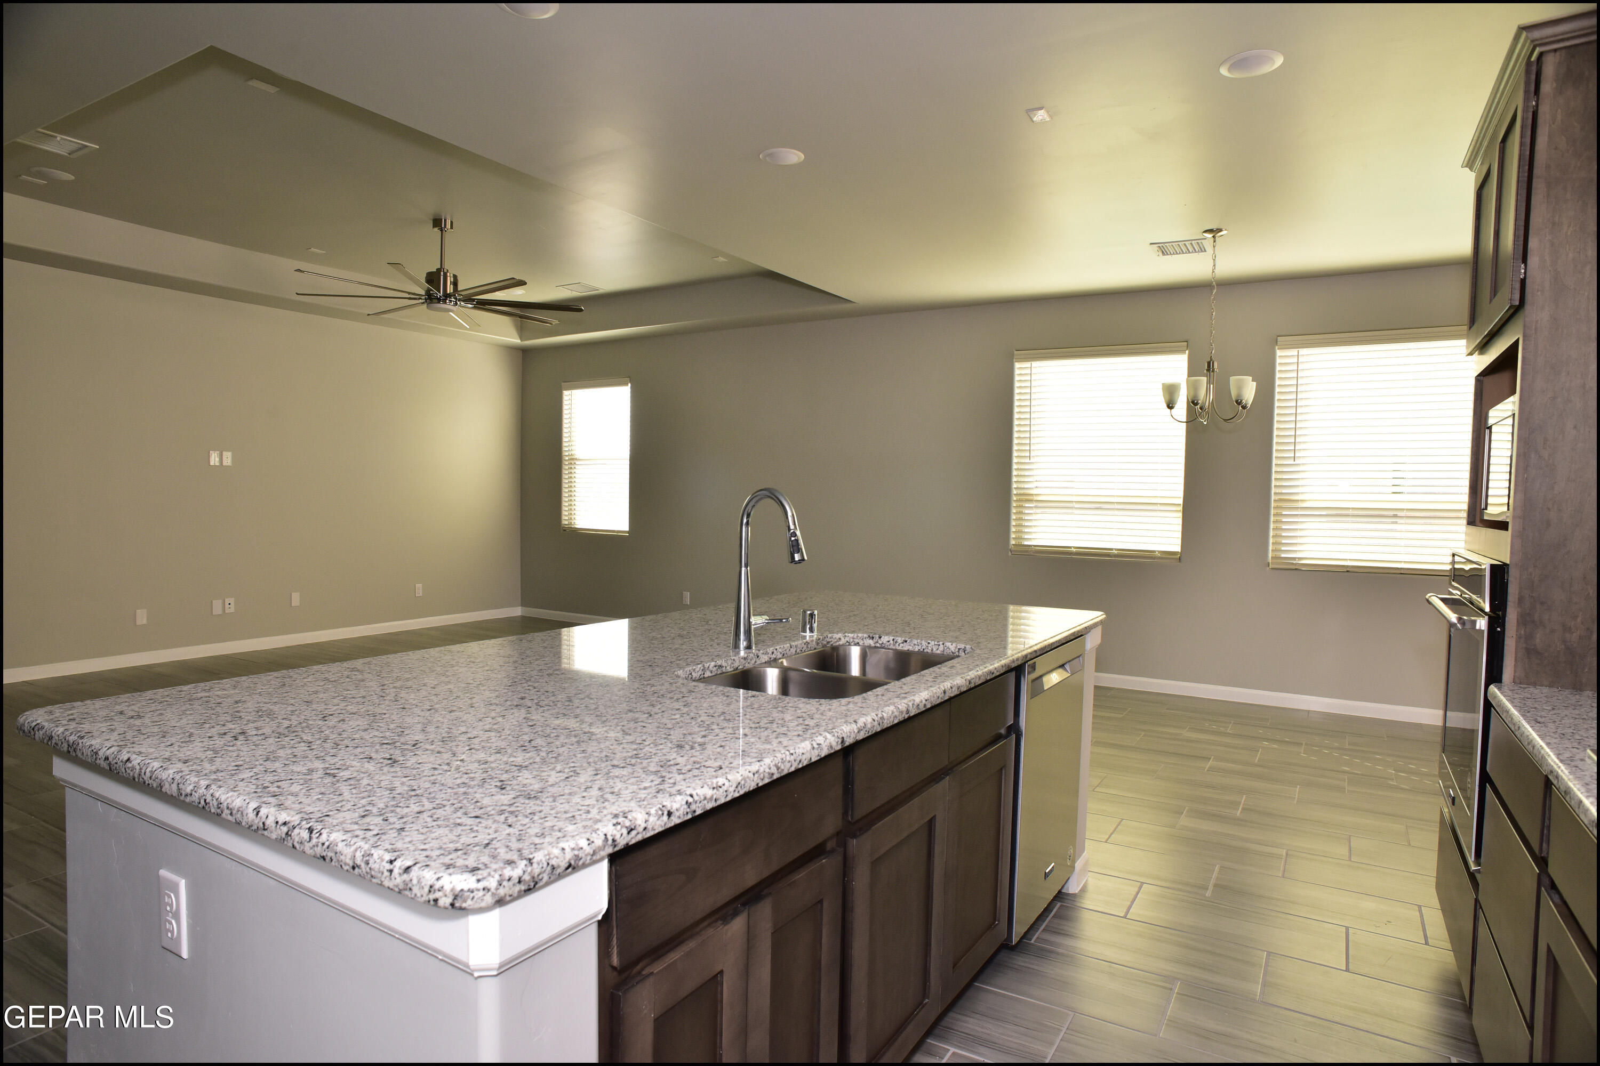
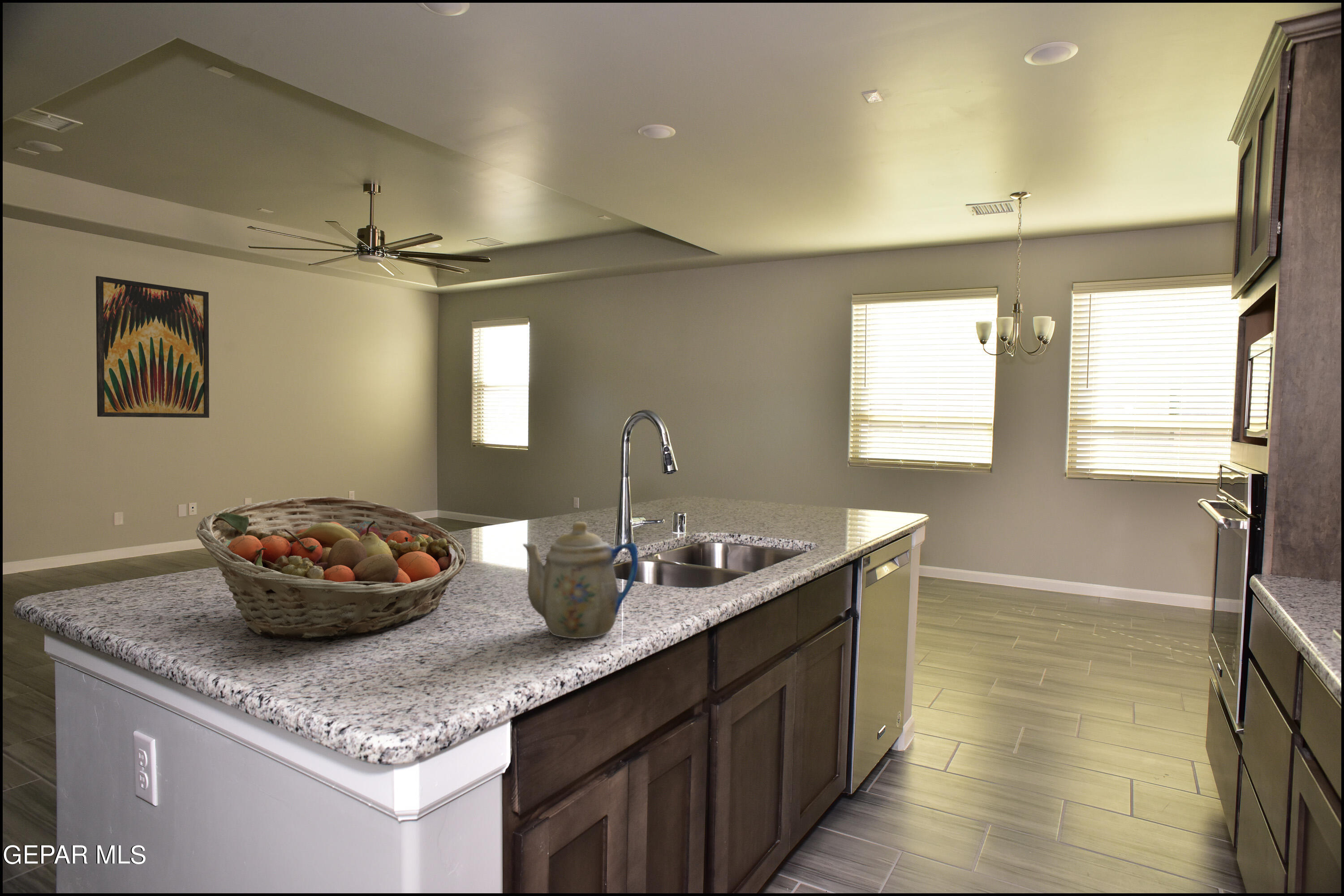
+ fruit basket (343, 560)
+ teapot (580, 577)
+ wall art (155, 351)
